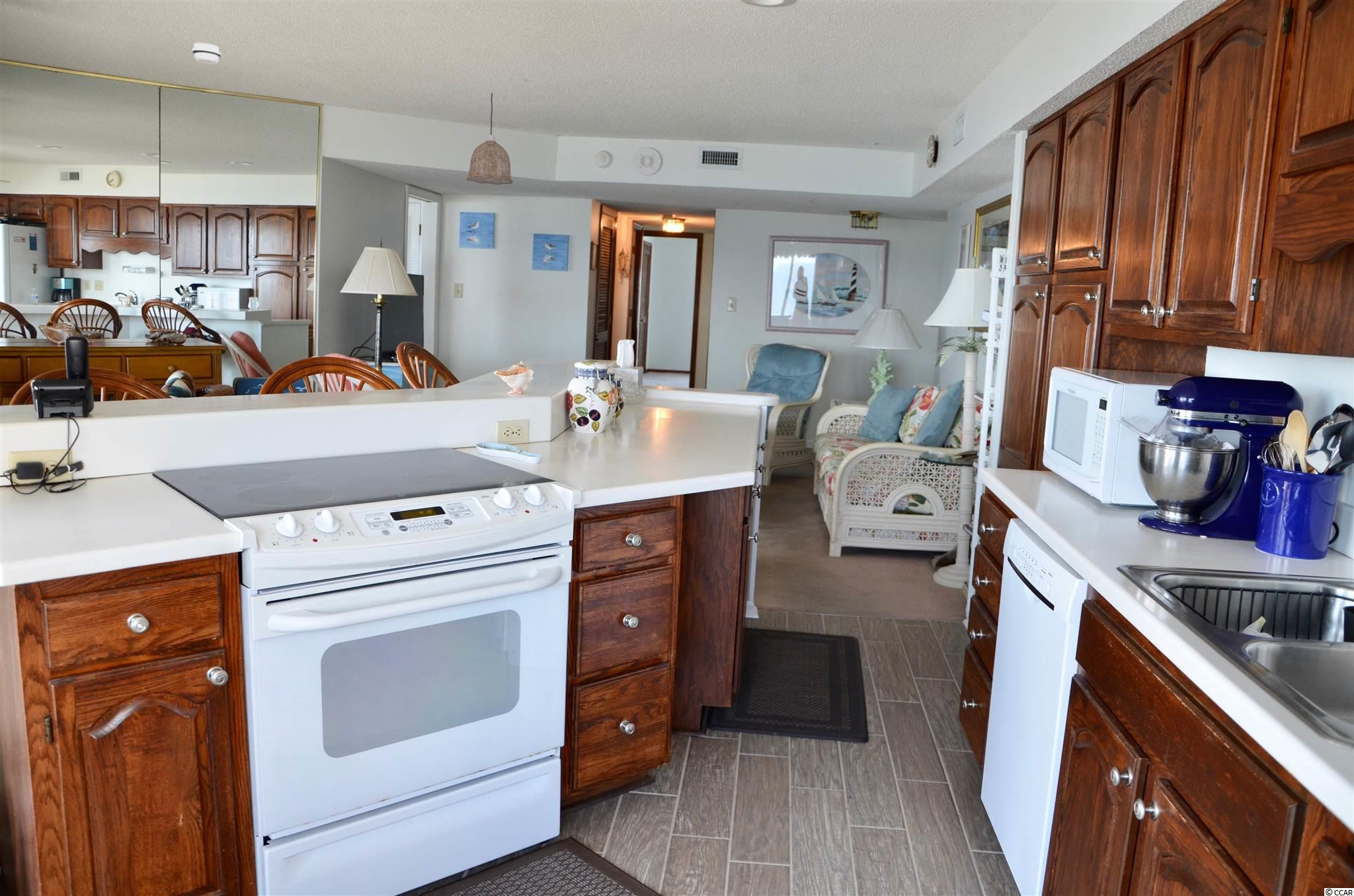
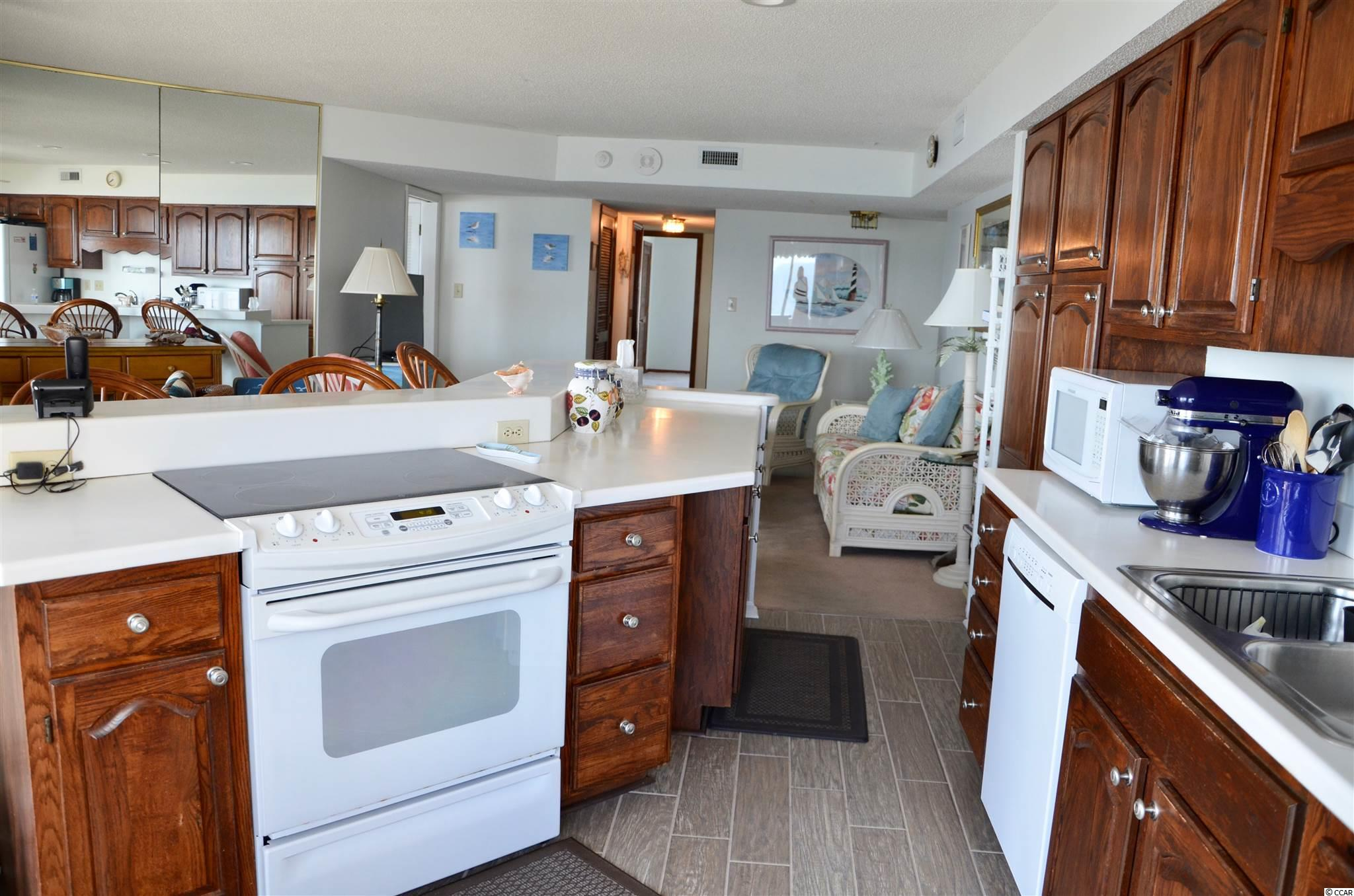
- pendant lamp (491, 137)
- smoke detector (206, 54)
